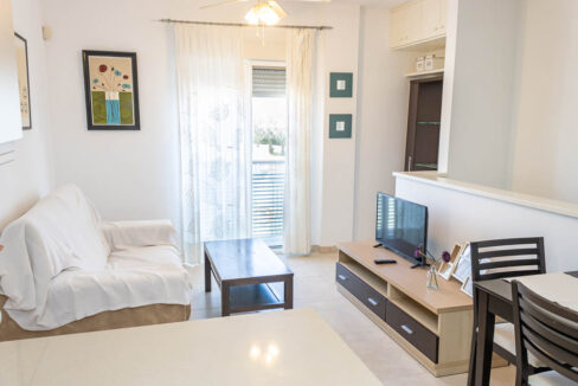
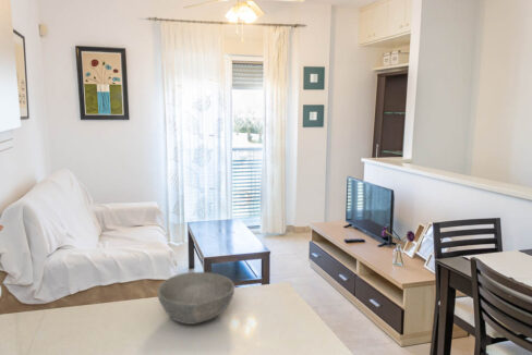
+ bowl (196, 301)
